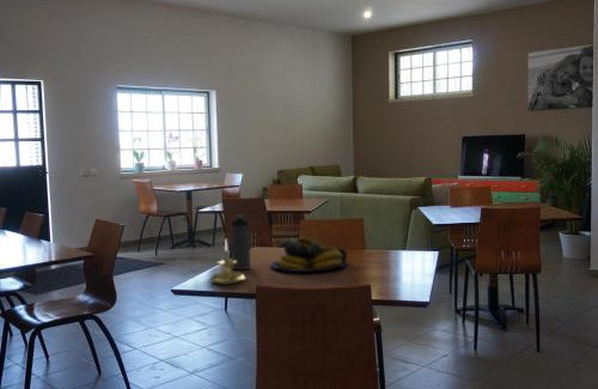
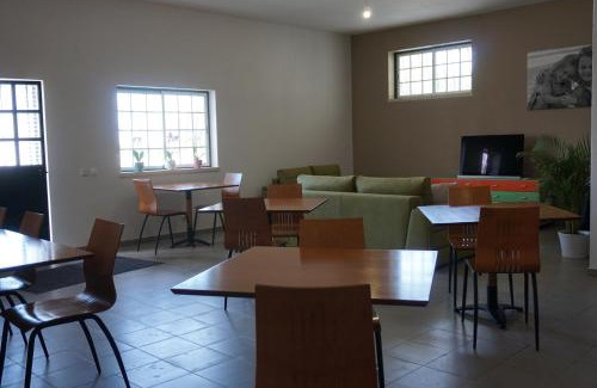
- water bottle (239, 241)
- candle holder (227, 259)
- fruit bowl (309, 251)
